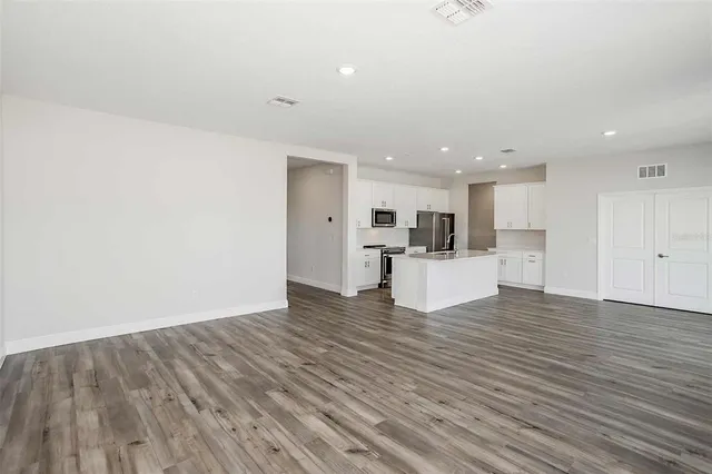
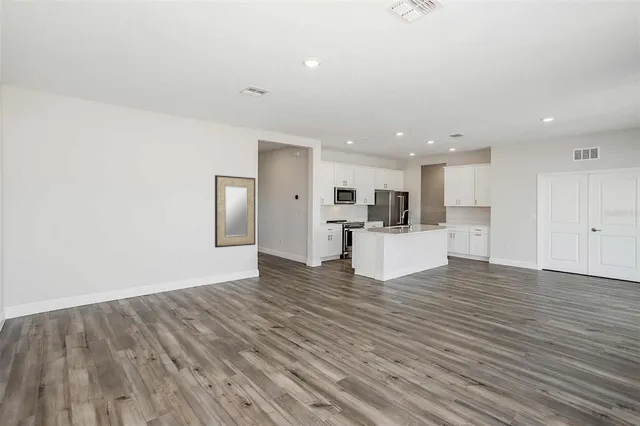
+ home mirror (235, 211)
